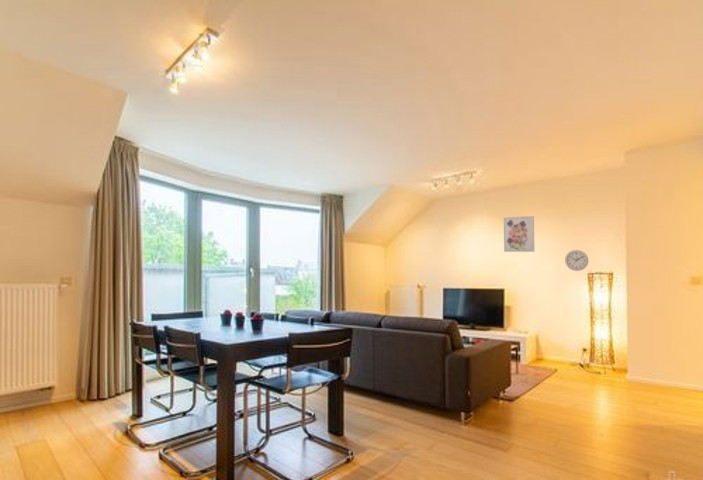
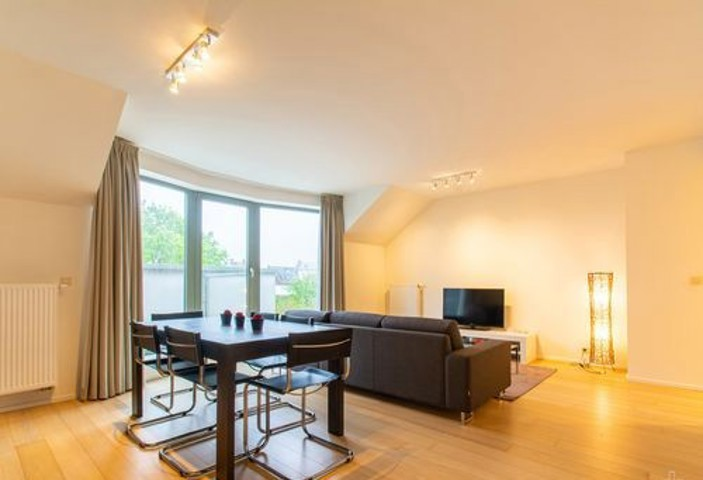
- wall art (518, 234)
- wall clock (576, 260)
